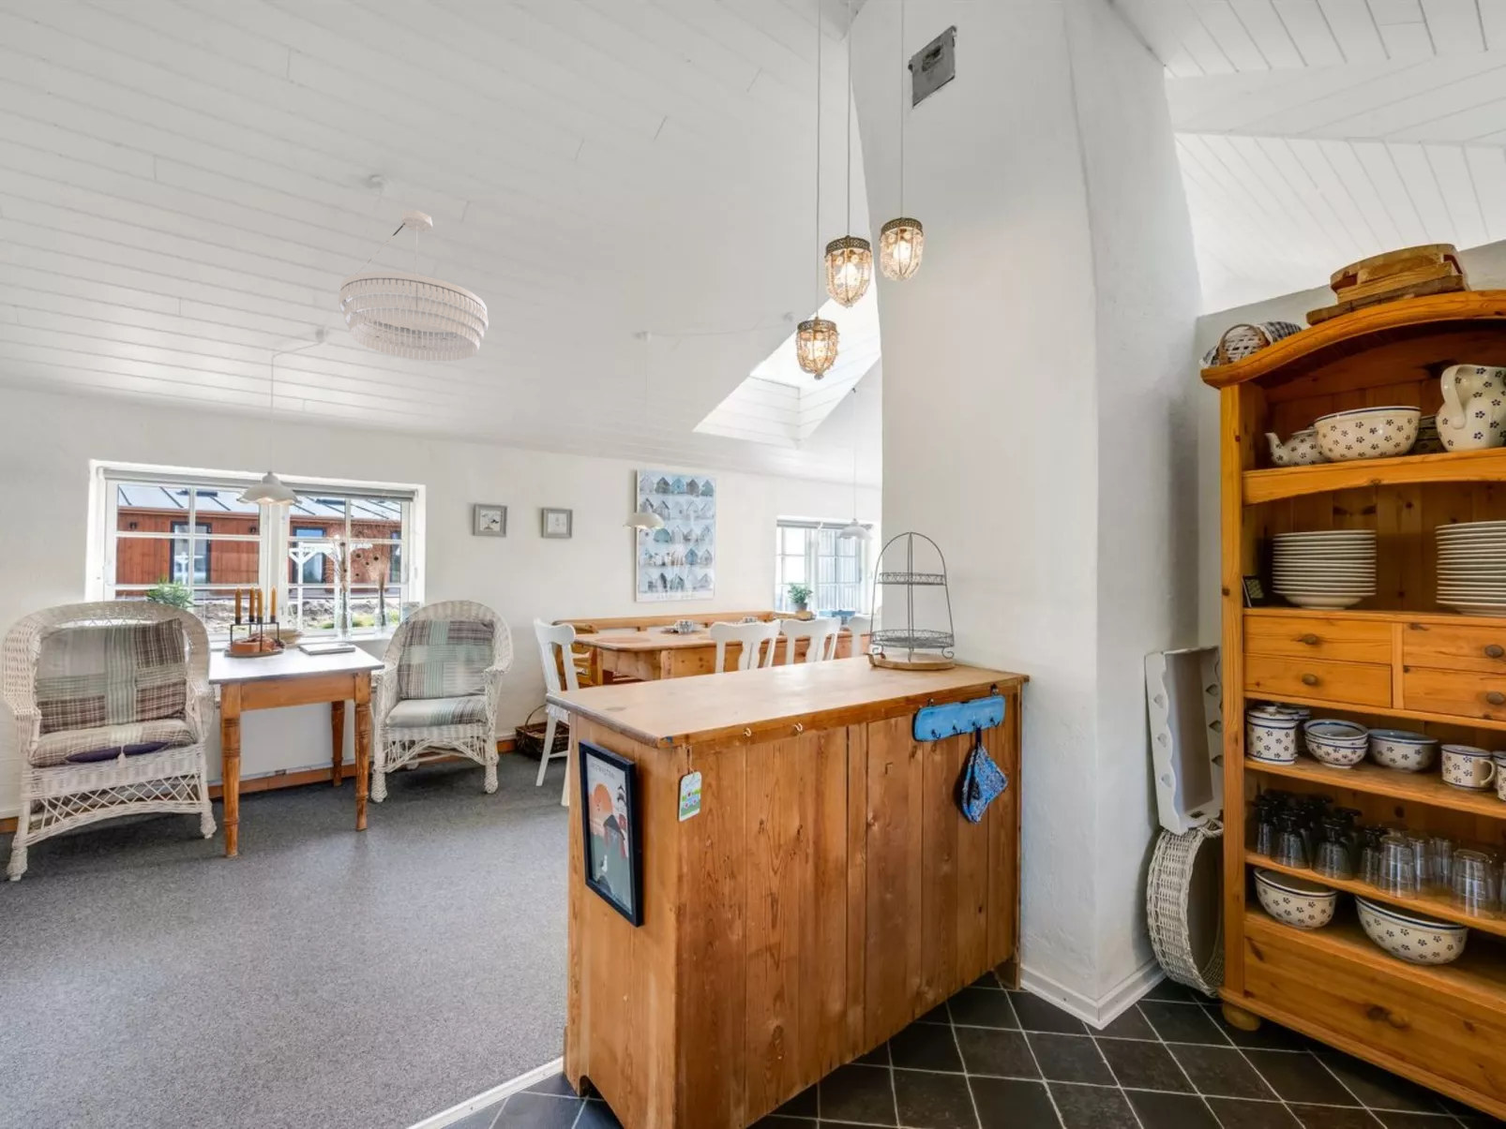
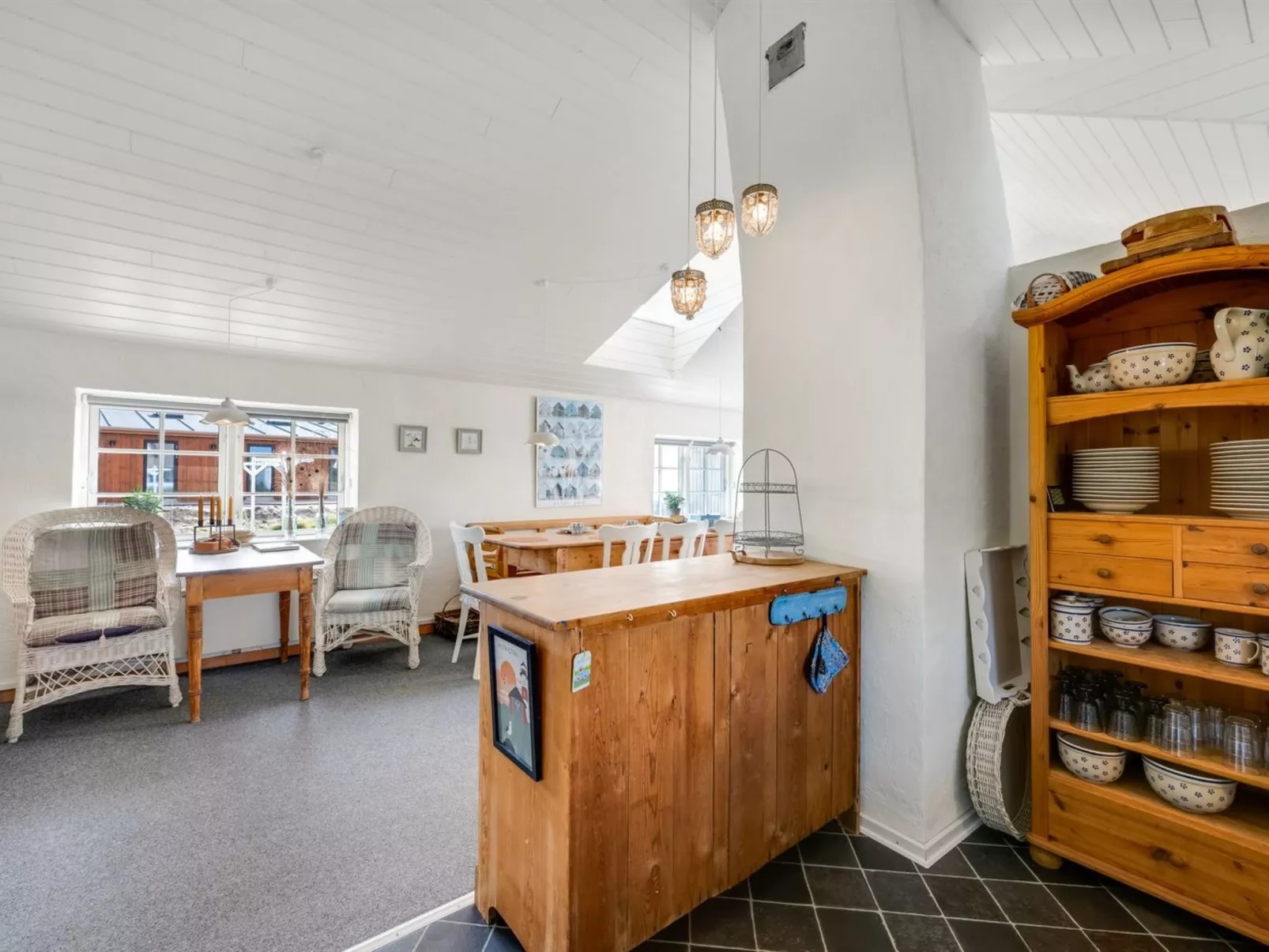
- chandelier (417, 280)
